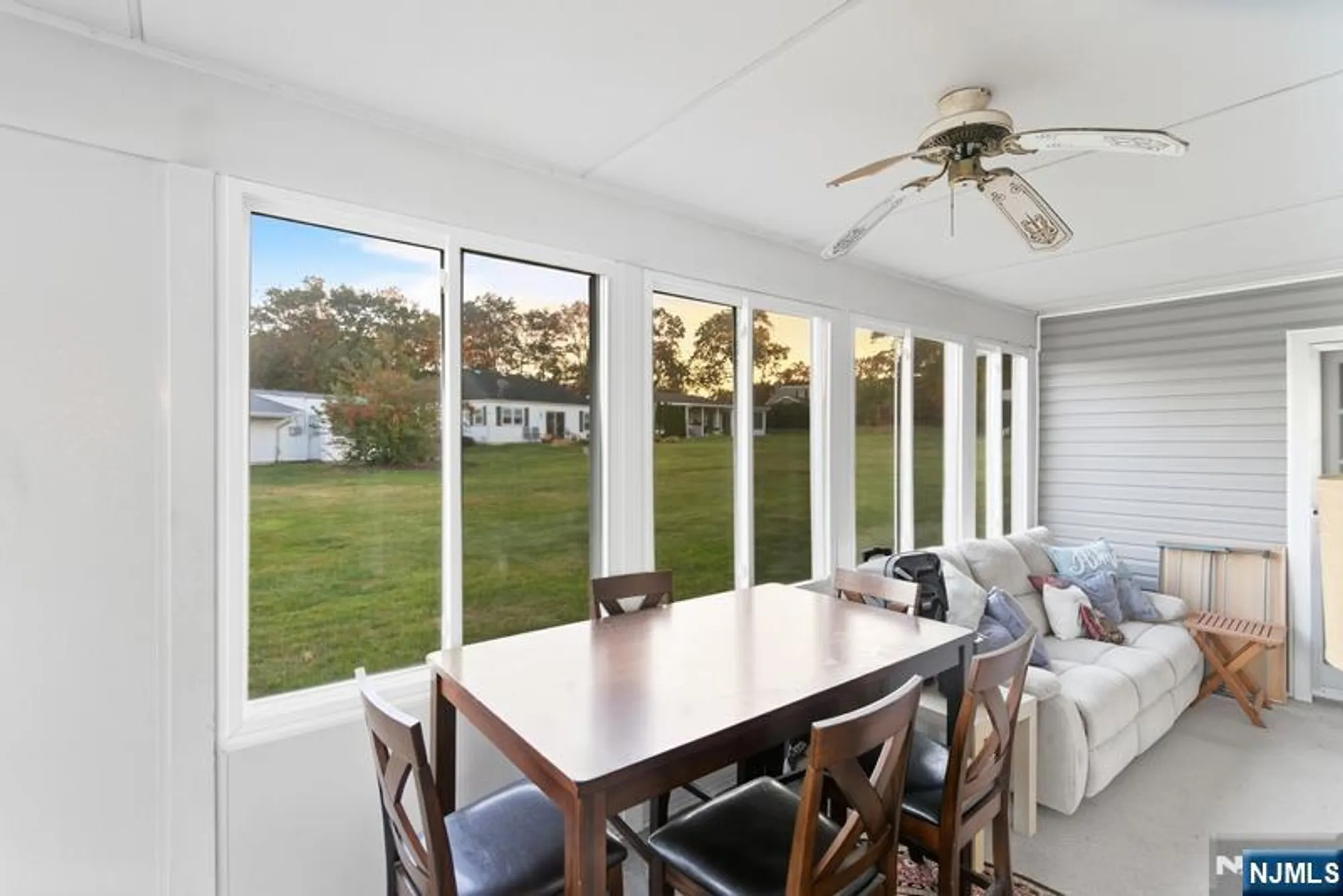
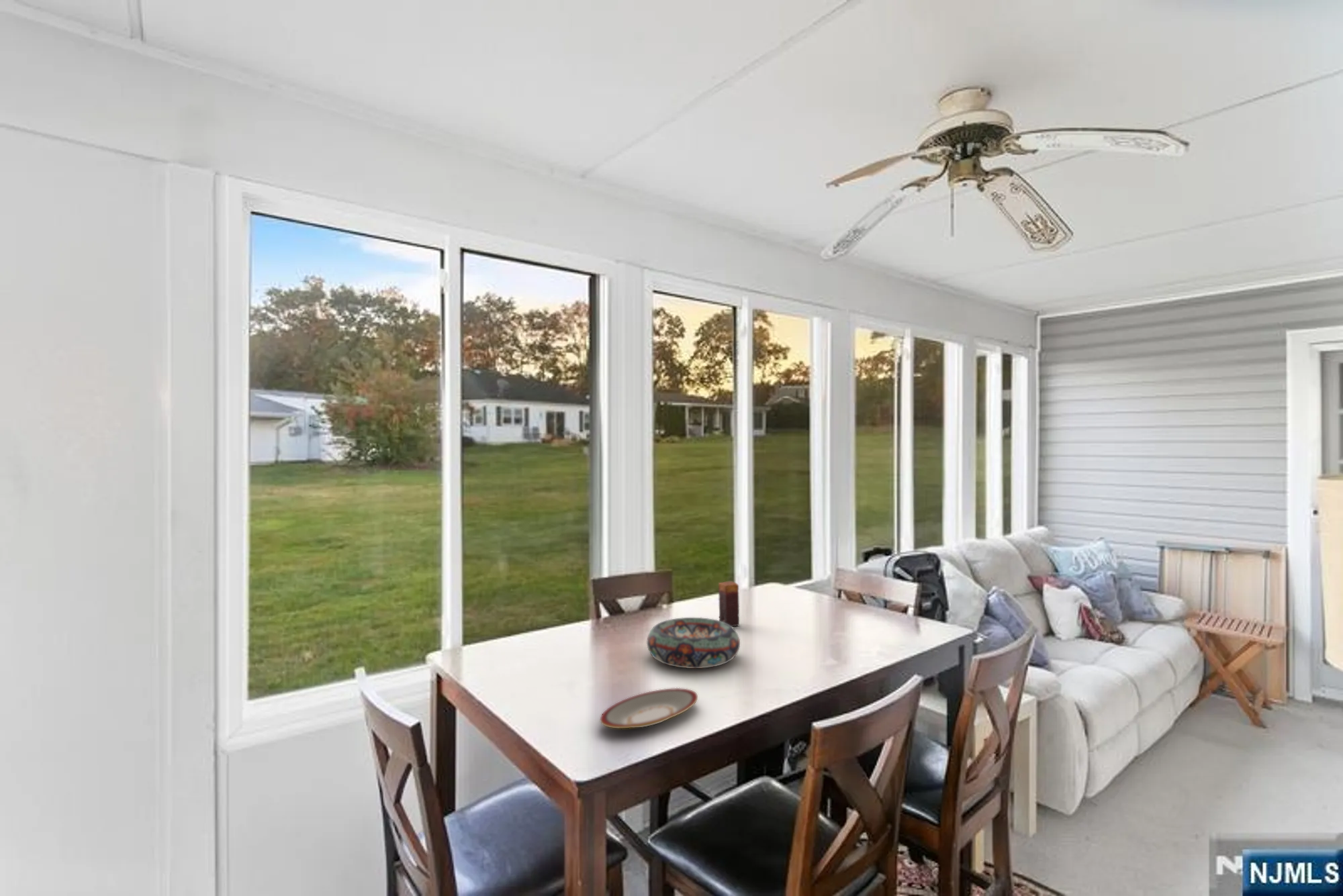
+ plate (651, 711)
+ candle (729, 603)
+ decorative bowl (693, 642)
